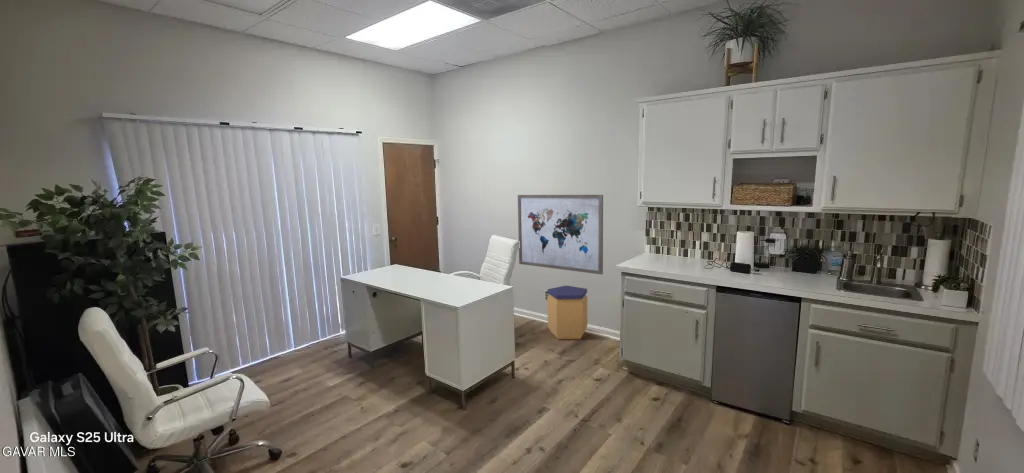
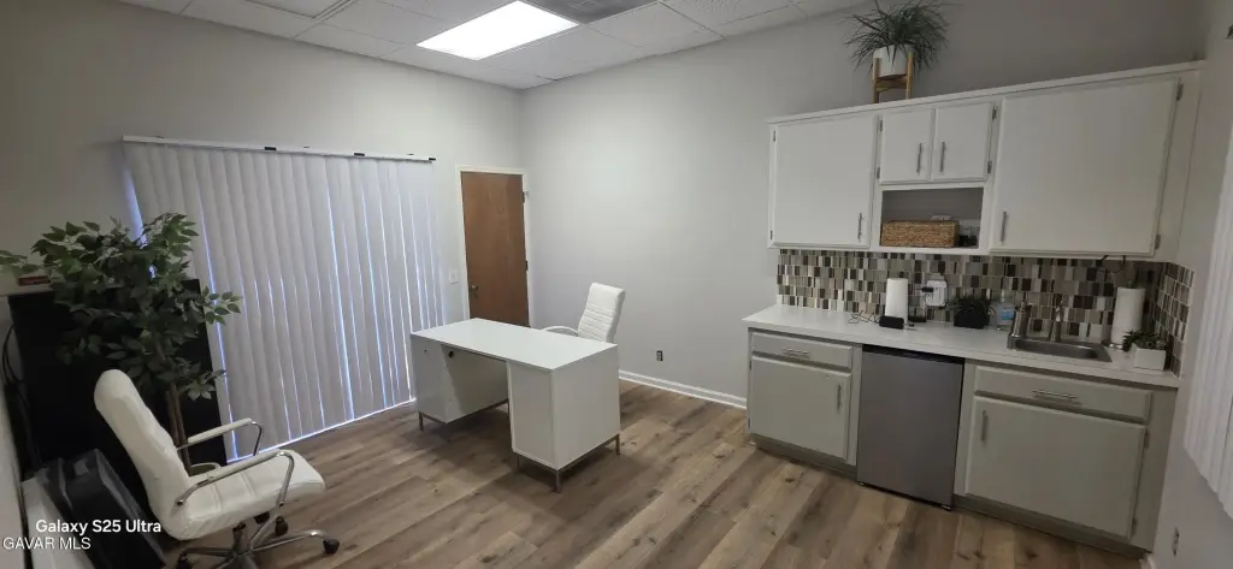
- trash can (567, 312)
- wall art (557, 232)
